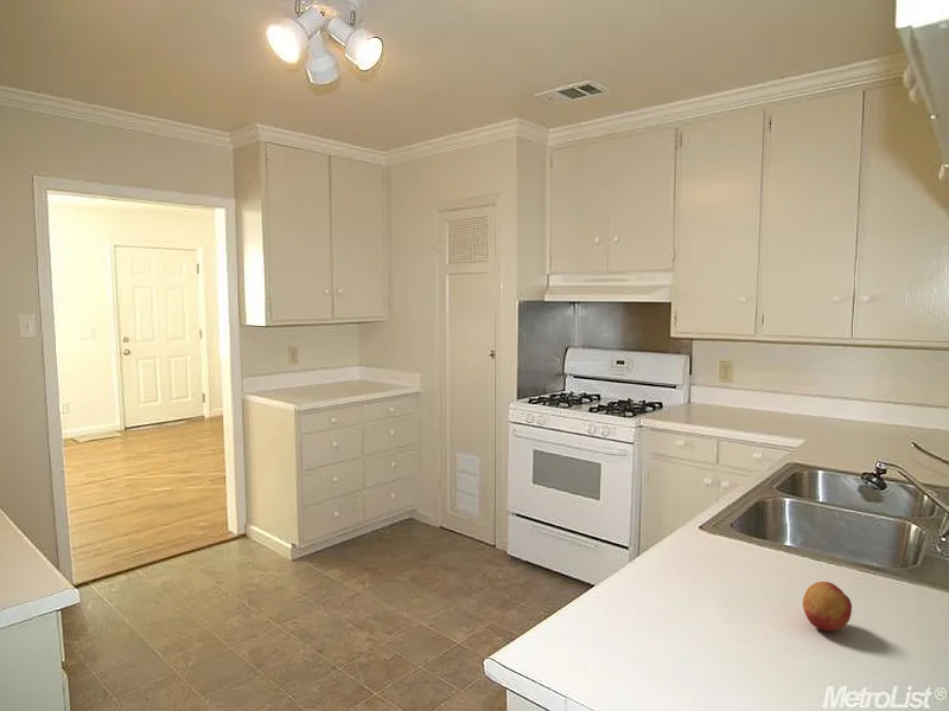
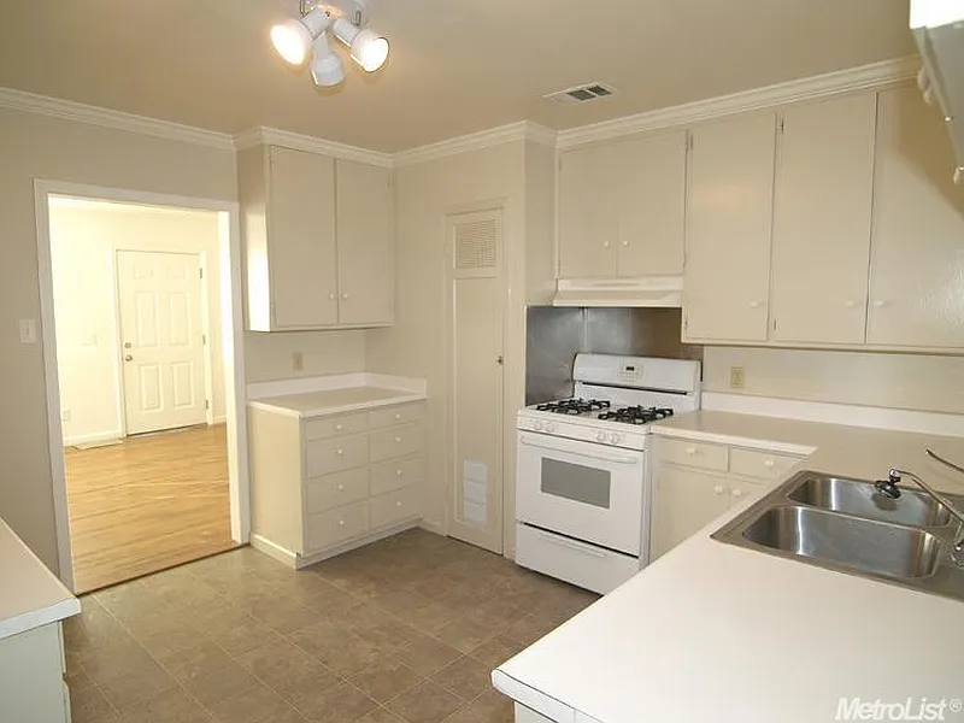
- fruit (827, 606)
